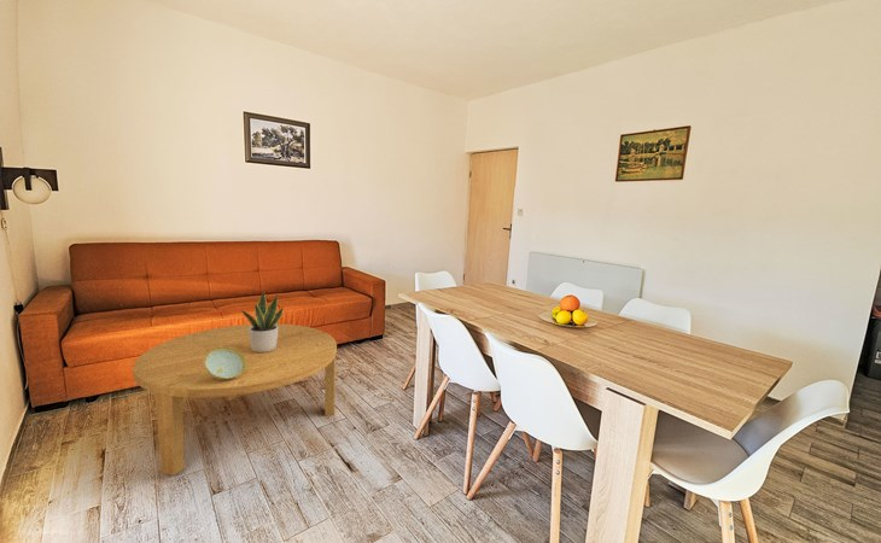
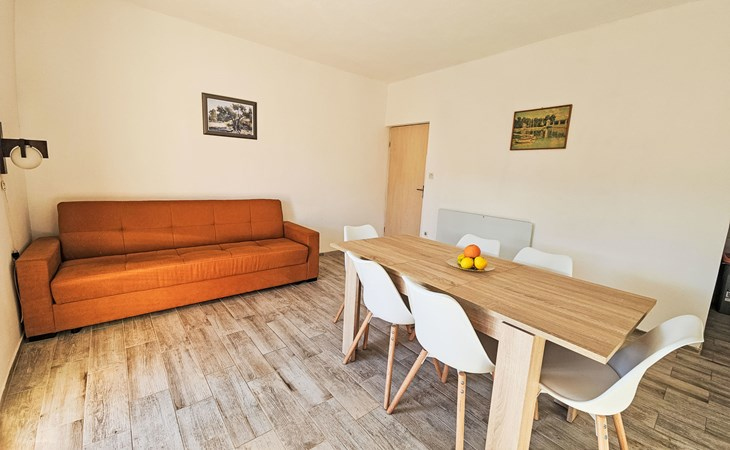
- potted plant (262, 320)
- coffee table (246, 385)
- decorative bowl (224, 362)
